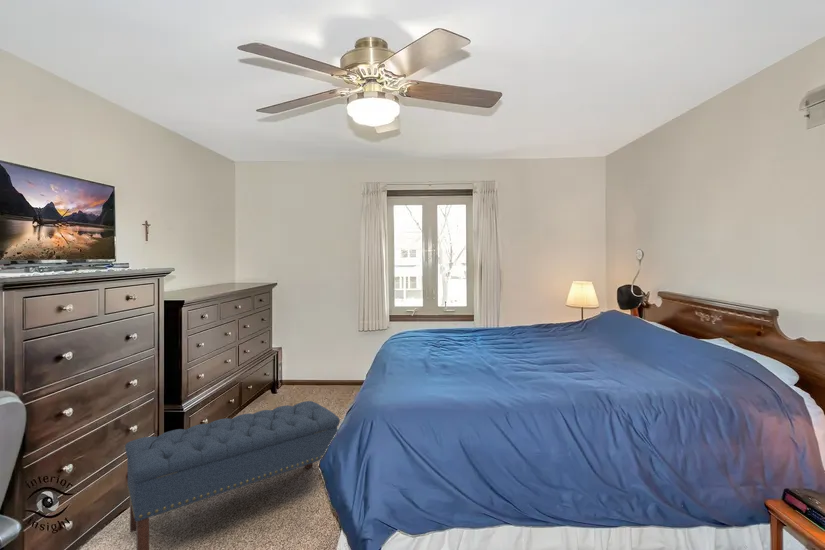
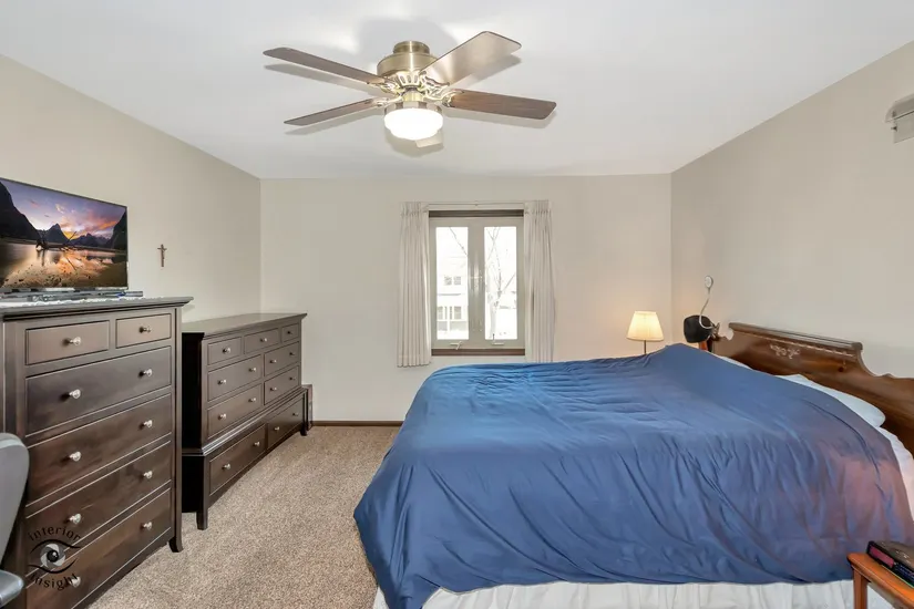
- bench (241, 466)
